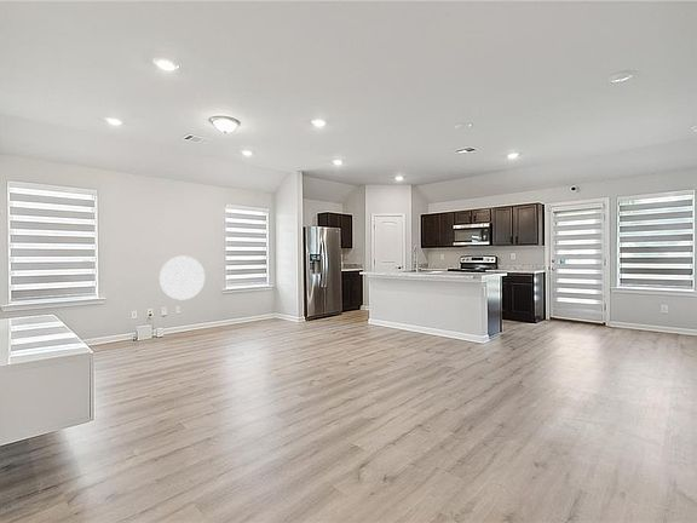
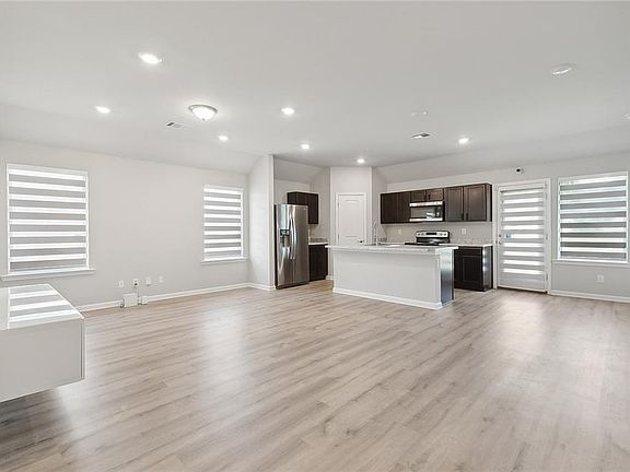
- home mirror (183, 277)
